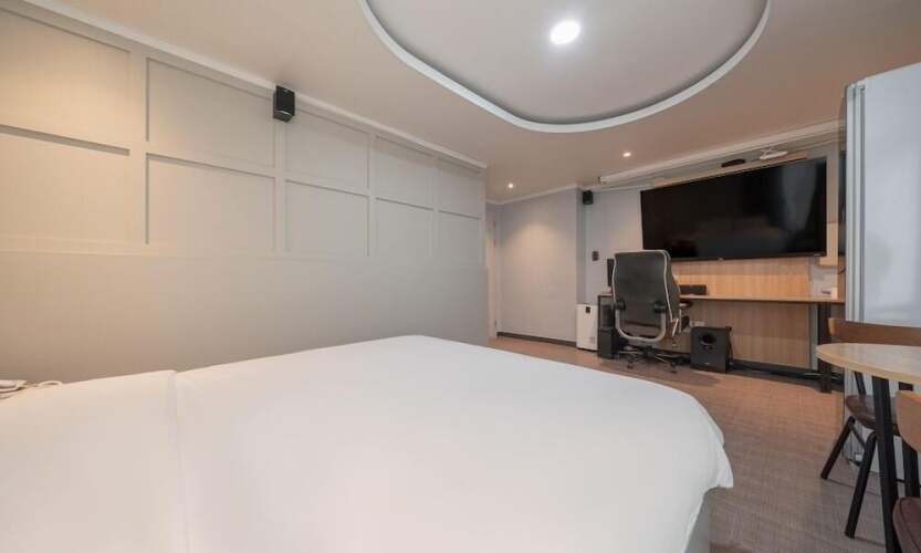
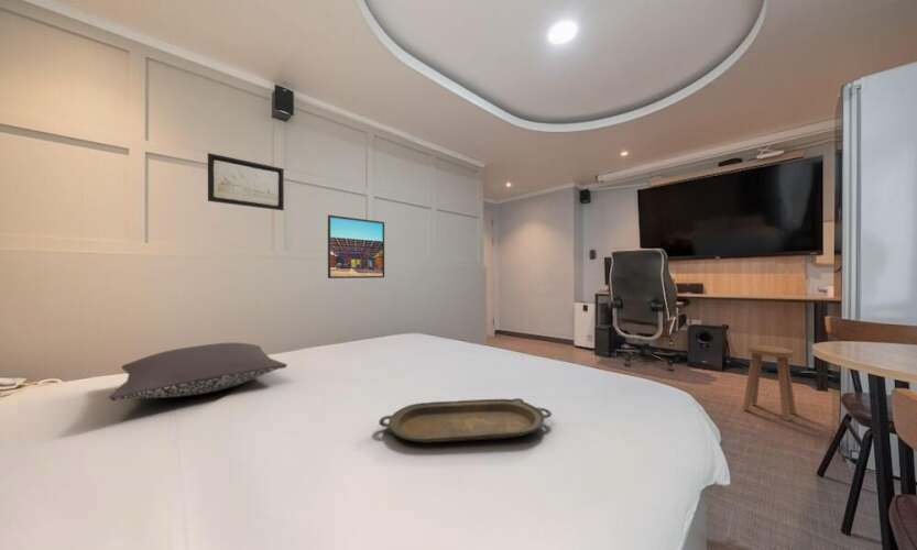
+ stool (778, 380)
+ serving tray (467, 420)
+ pillow (204, 366)
+ wall art (248, 184)
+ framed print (358, 248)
